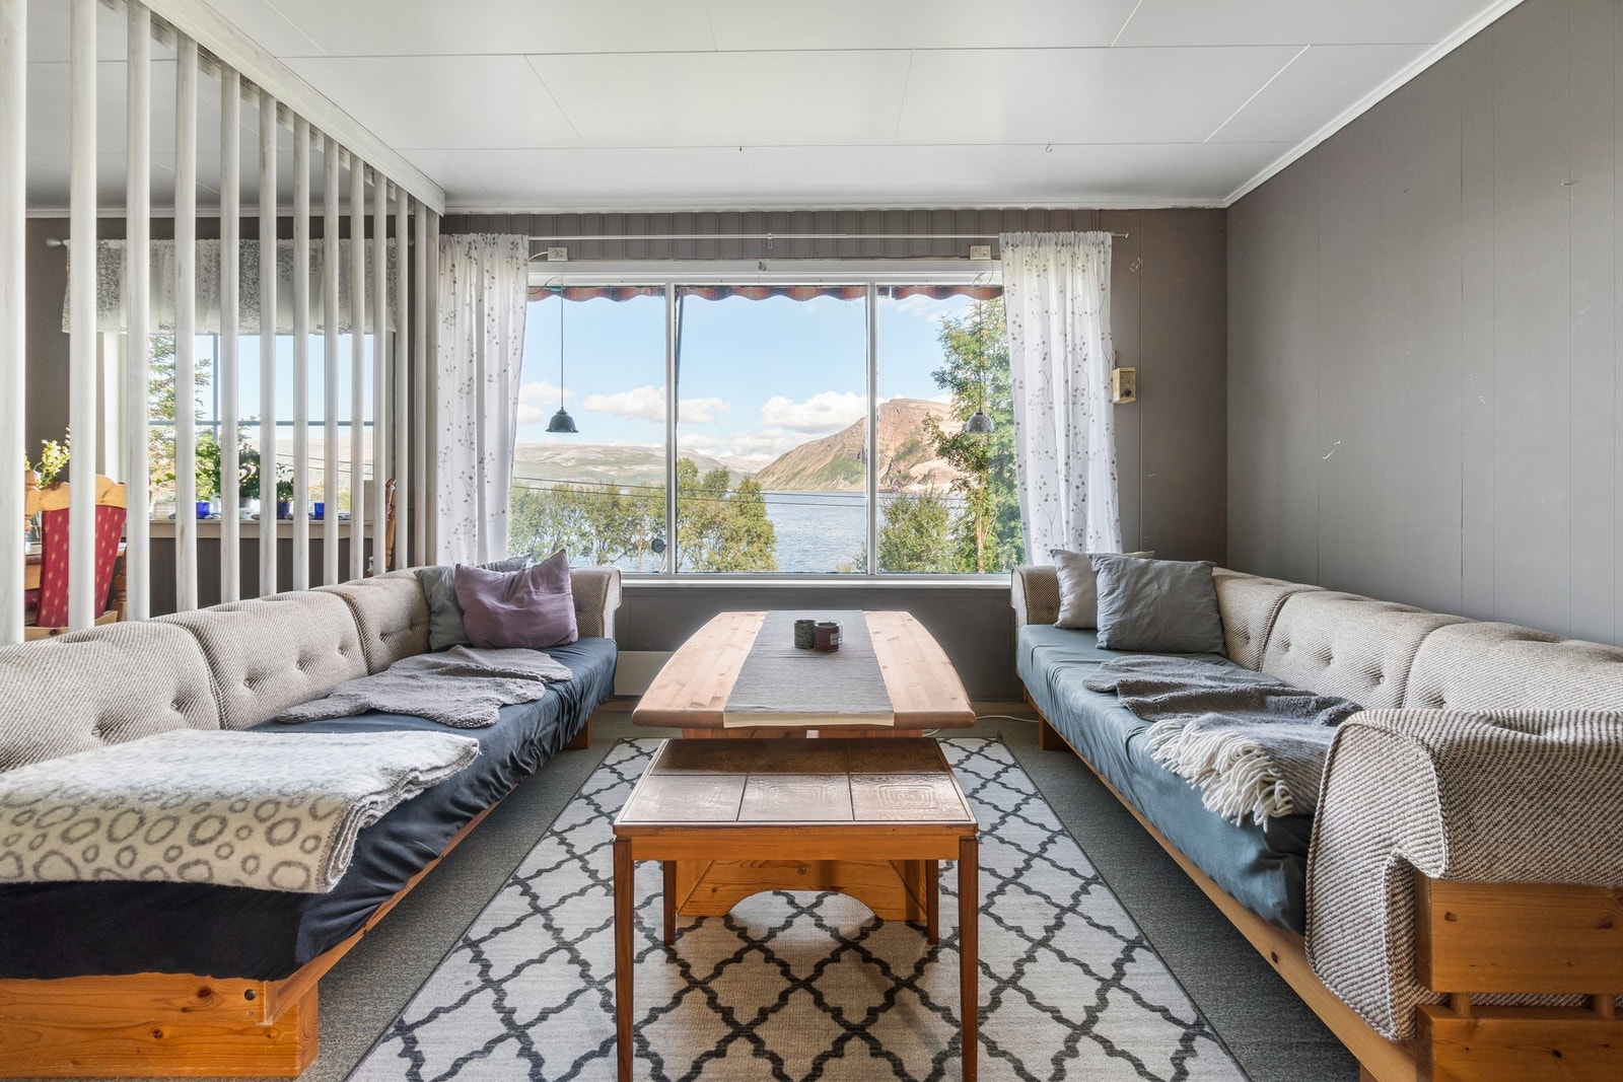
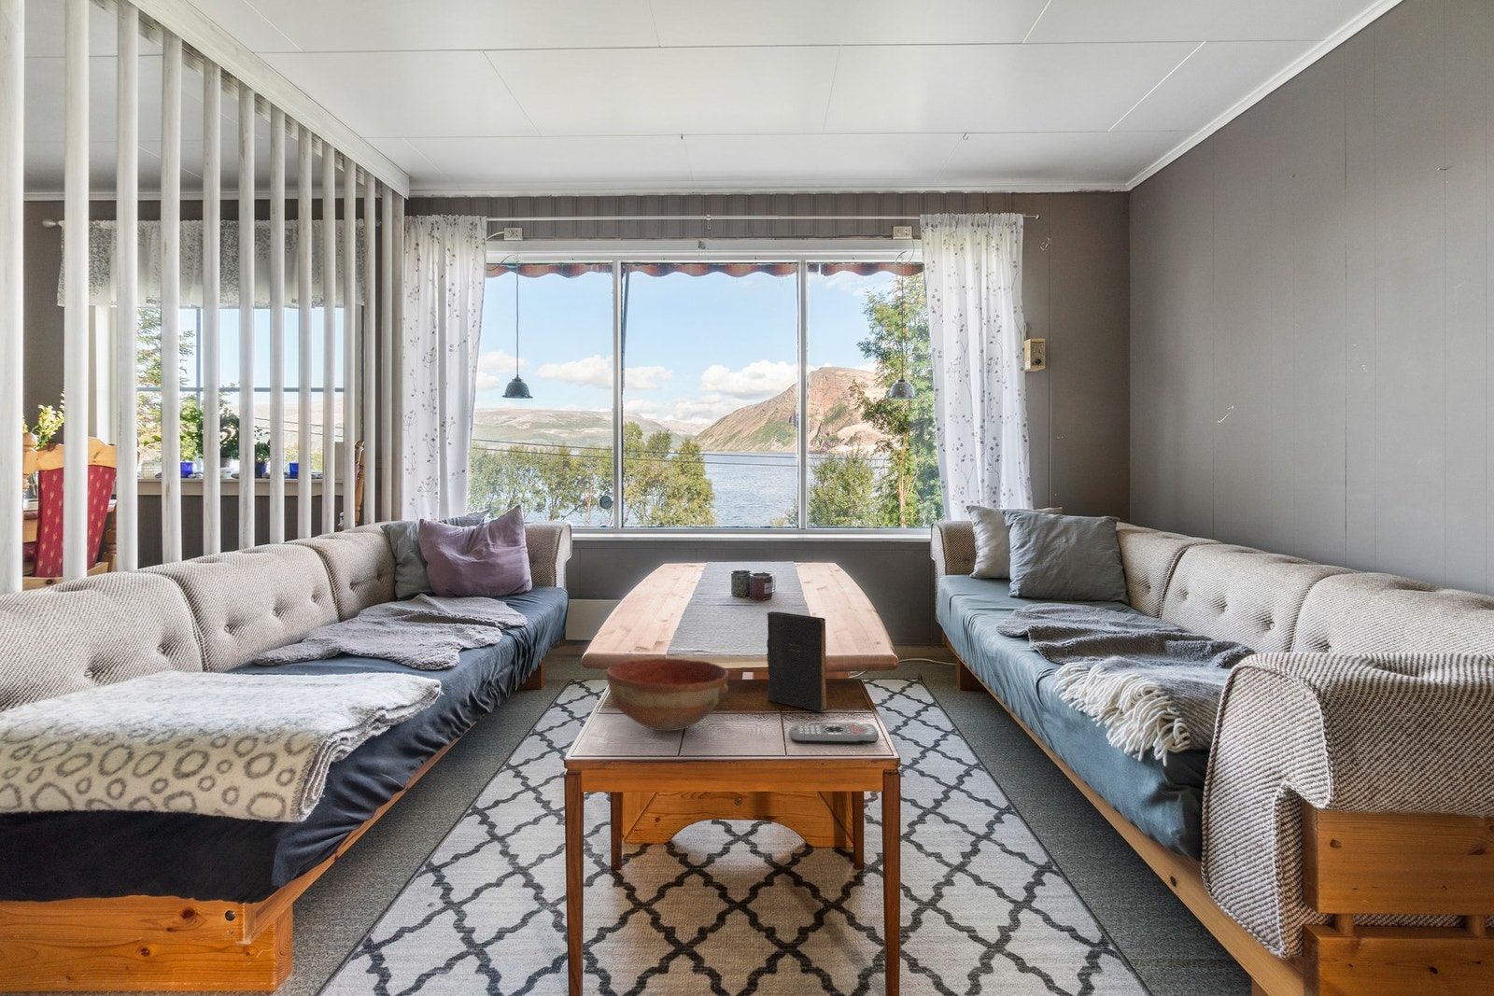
+ remote control (833, 733)
+ bowl (668, 697)
+ book (796, 659)
